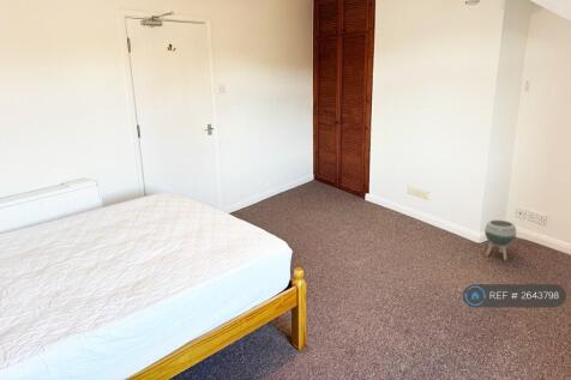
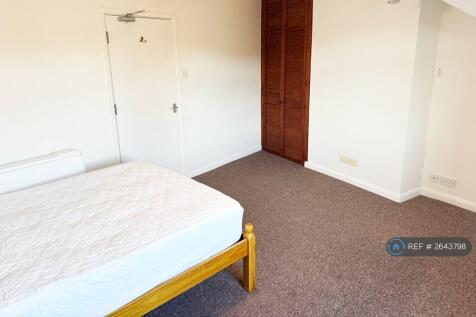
- planter (499, 240)
